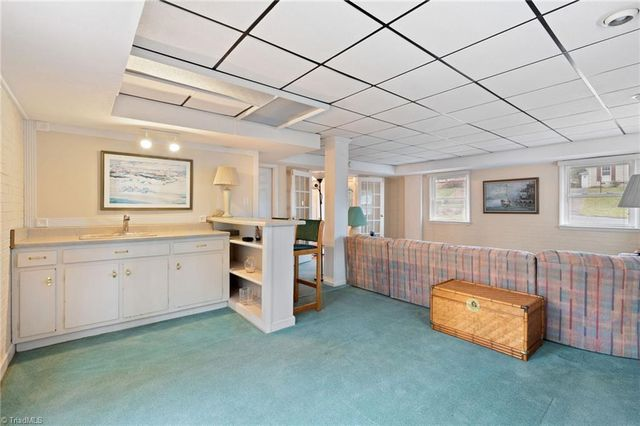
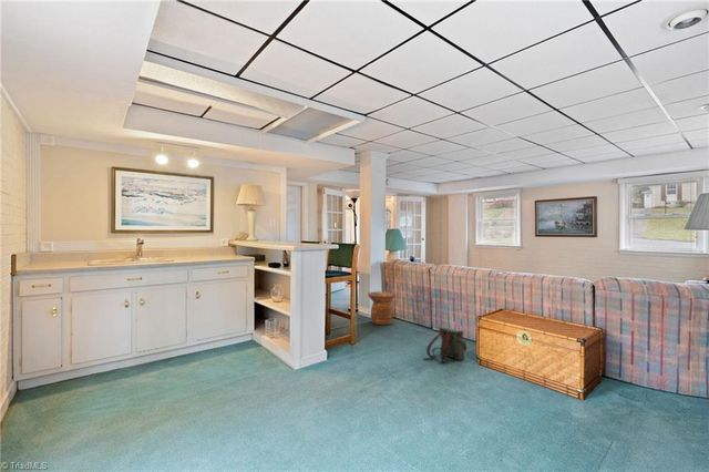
+ side table (381, 308)
+ backpack (444, 342)
